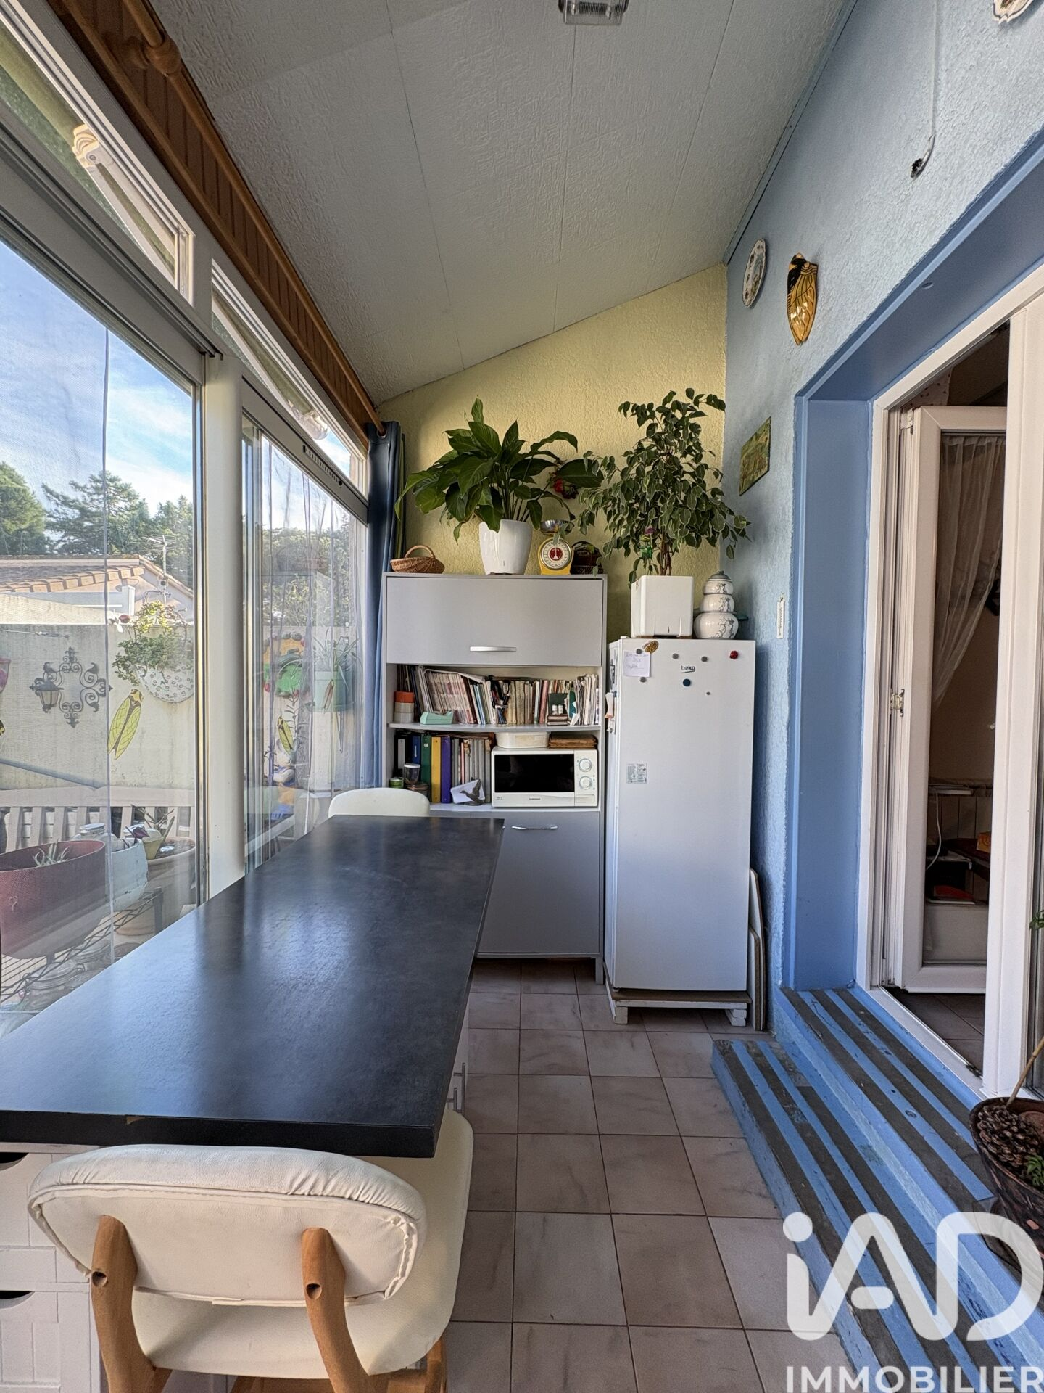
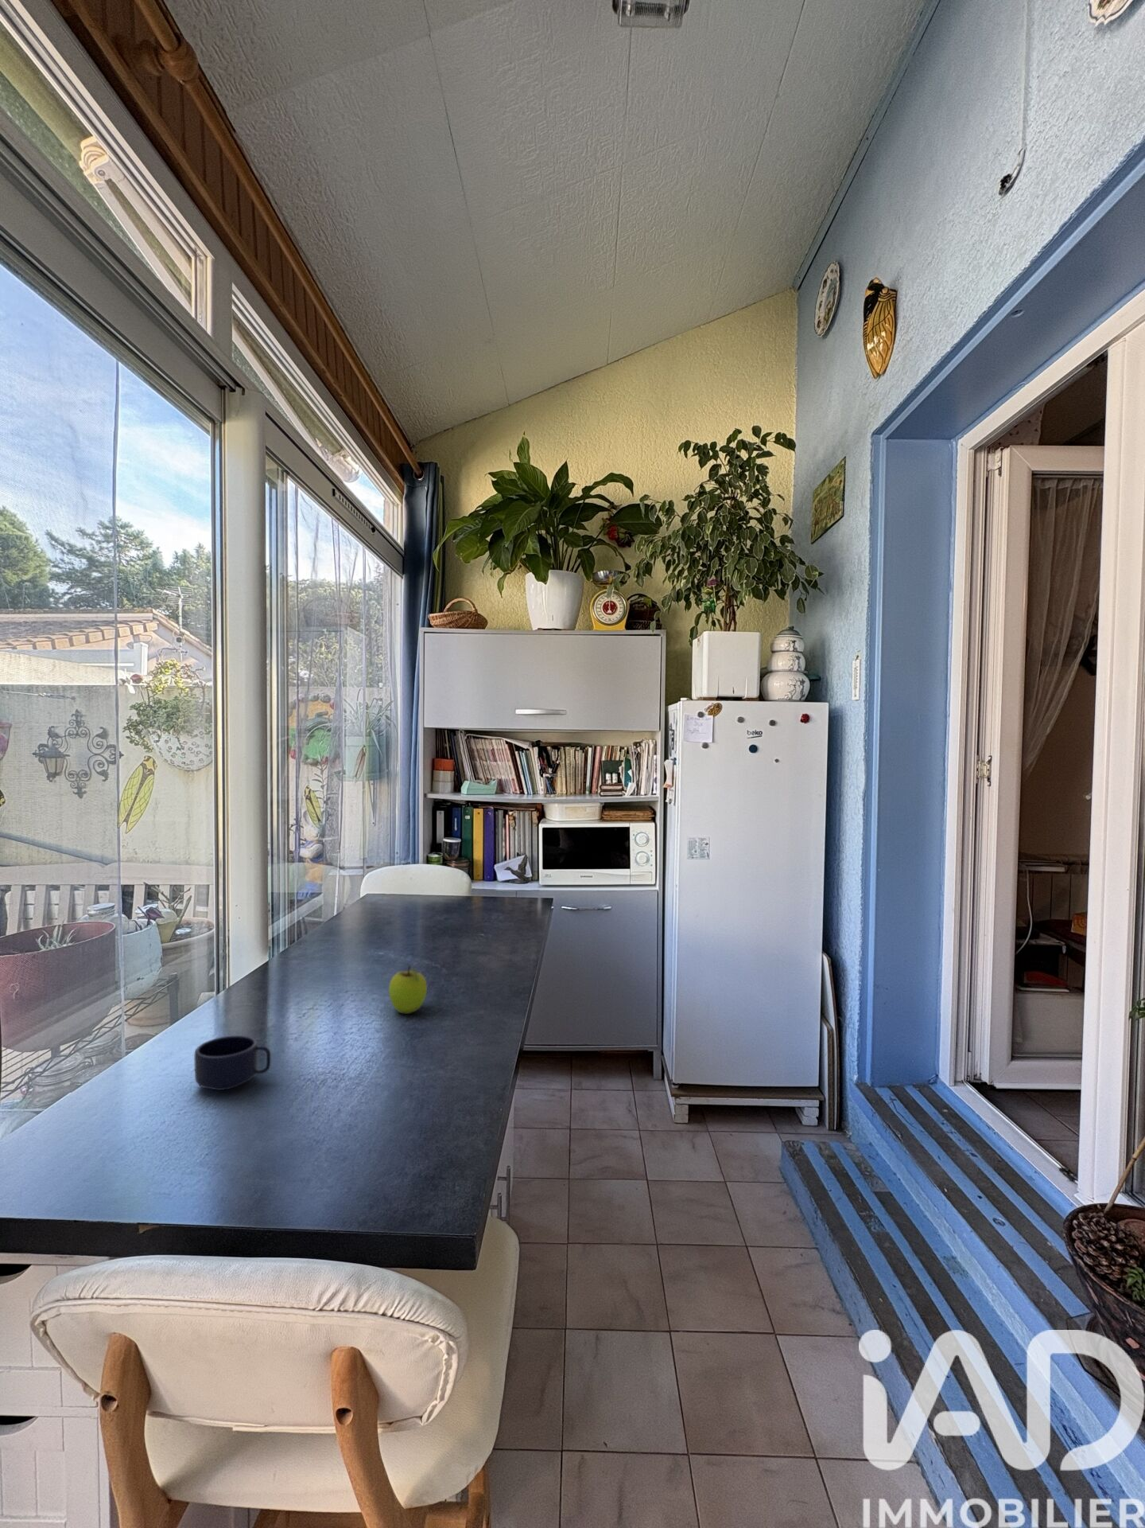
+ fruit (409, 989)
+ mug (233, 1064)
